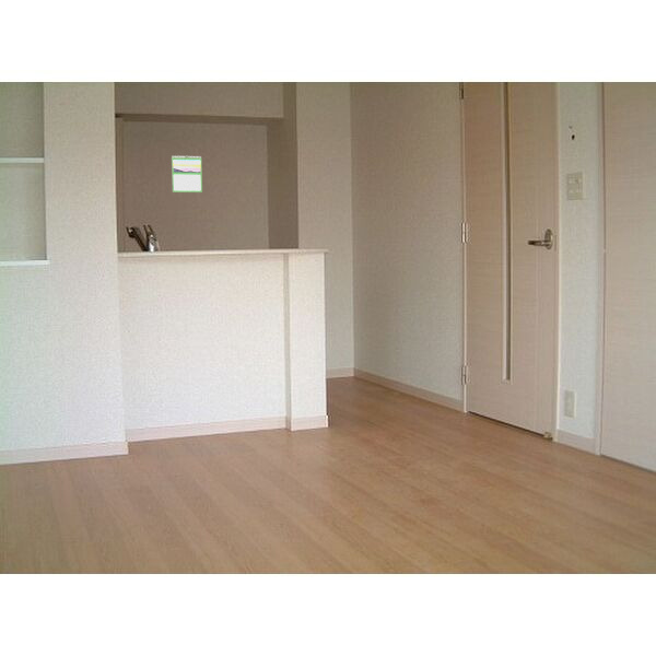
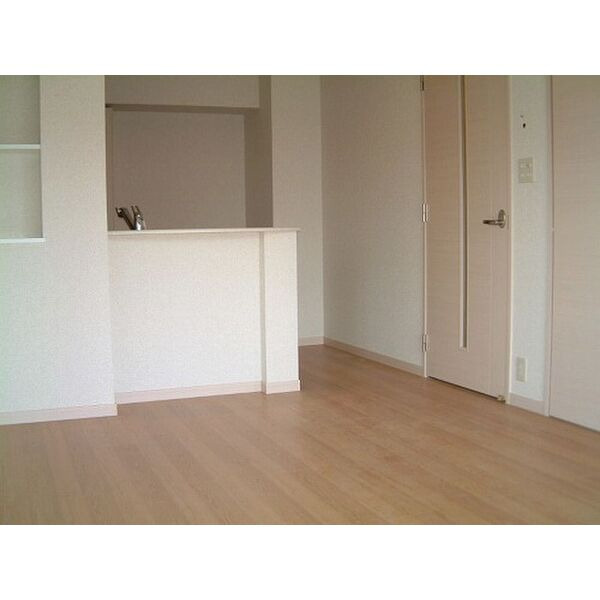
- calendar (187, 174)
